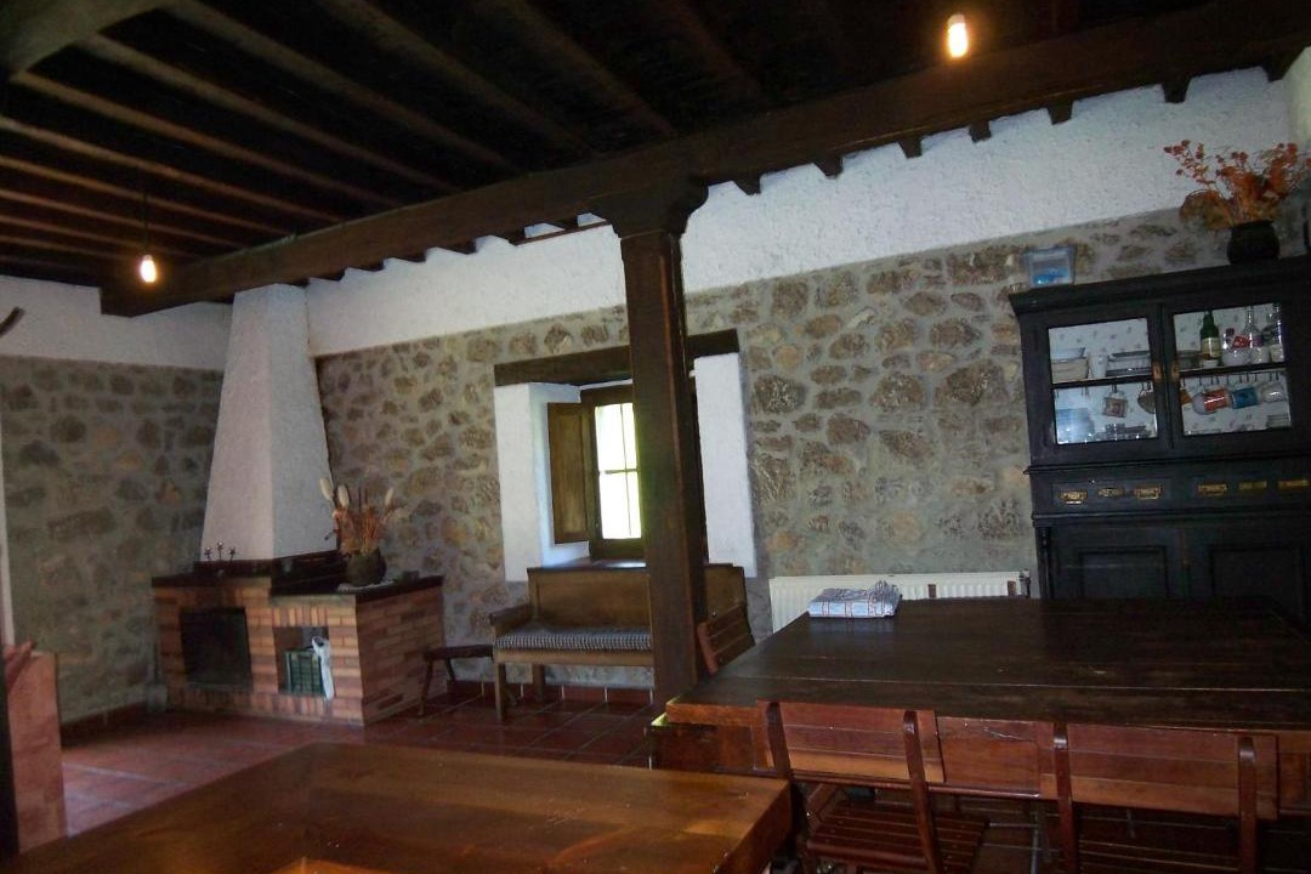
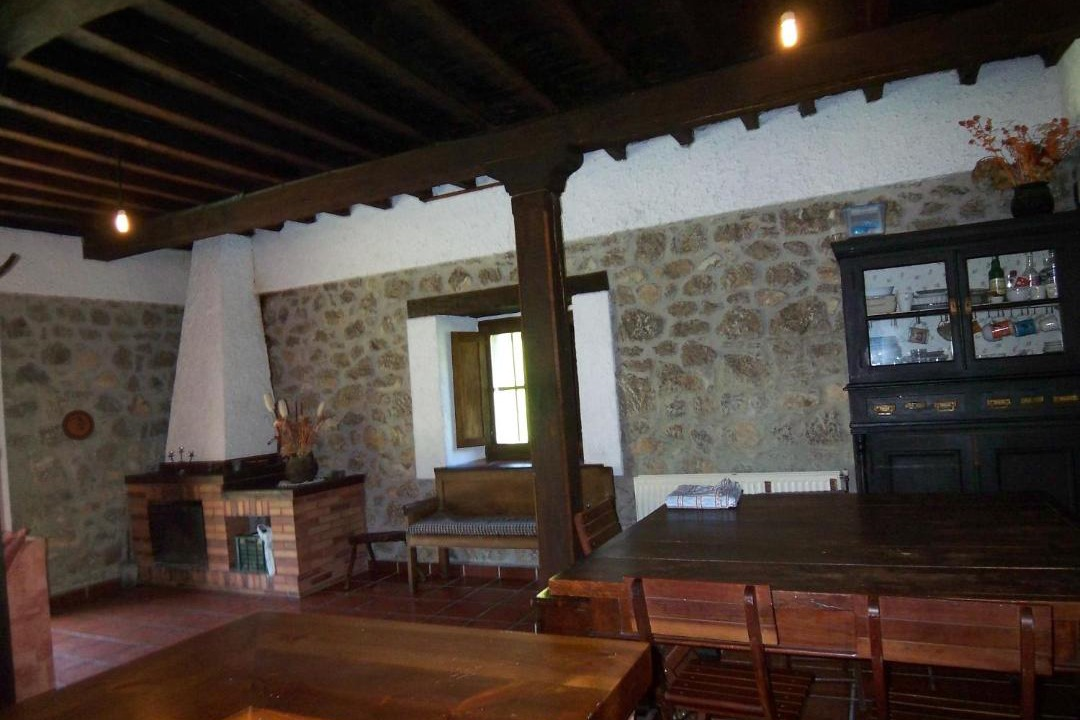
+ decorative plate (78, 425)
